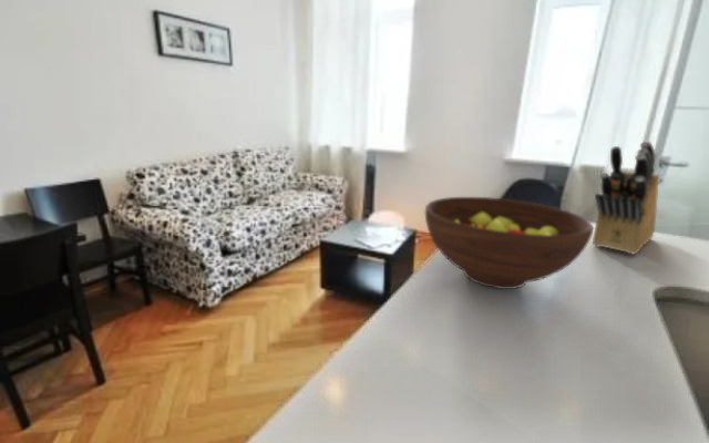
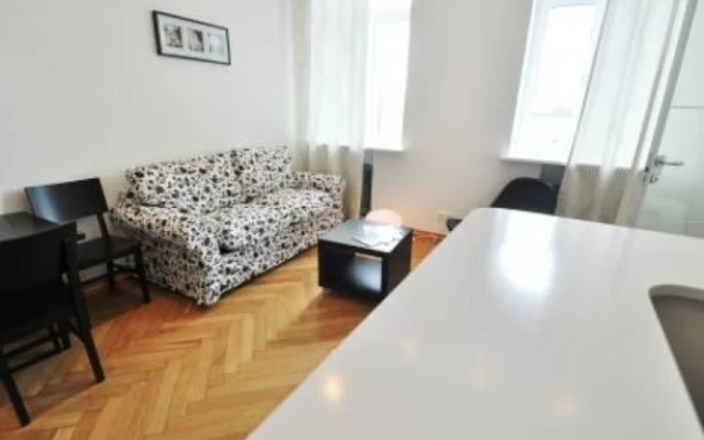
- fruit bowl (499, 246)
- knife block (630, 194)
